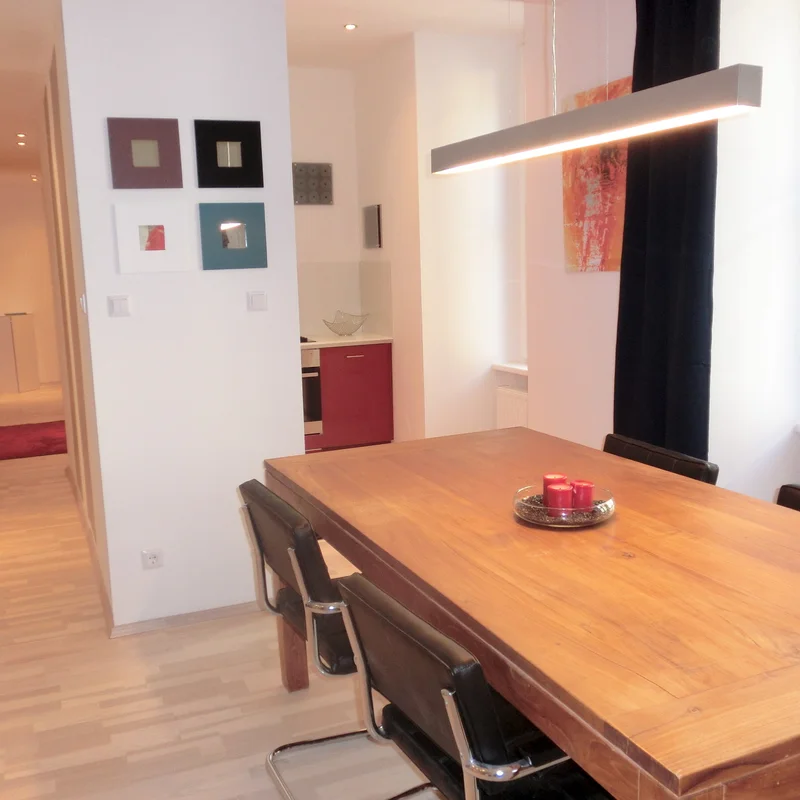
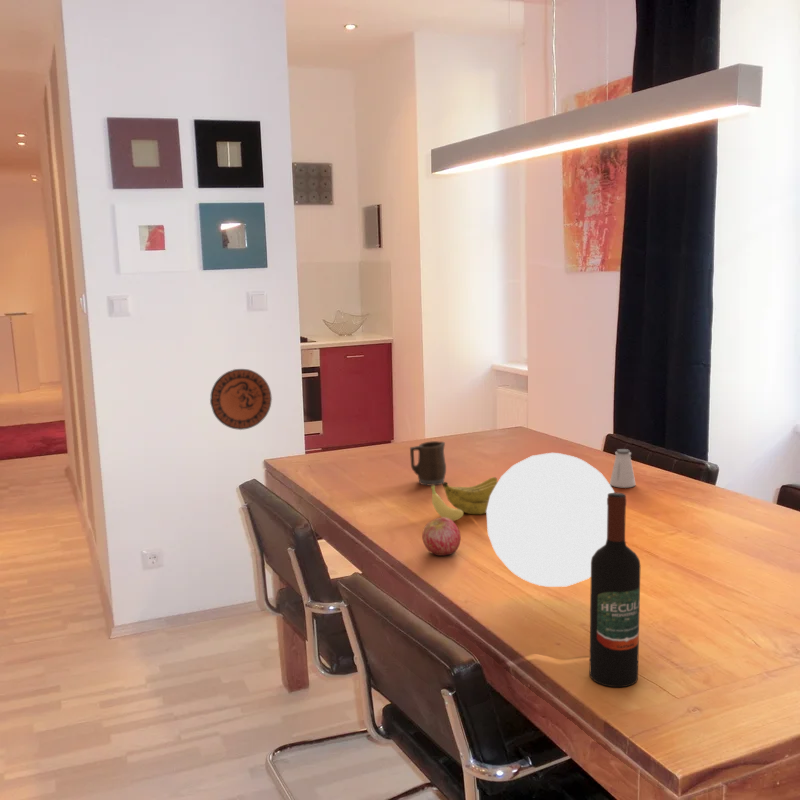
+ wine bottle (615, 587)
+ decorative plate (241, 399)
+ apple (441, 535)
+ saltshaker (622, 467)
+ banana (465, 497)
+ mug (428, 463)
+ plate (552, 519)
